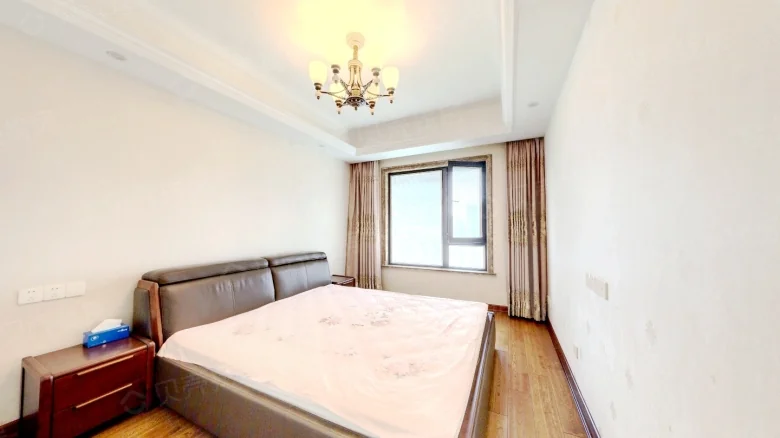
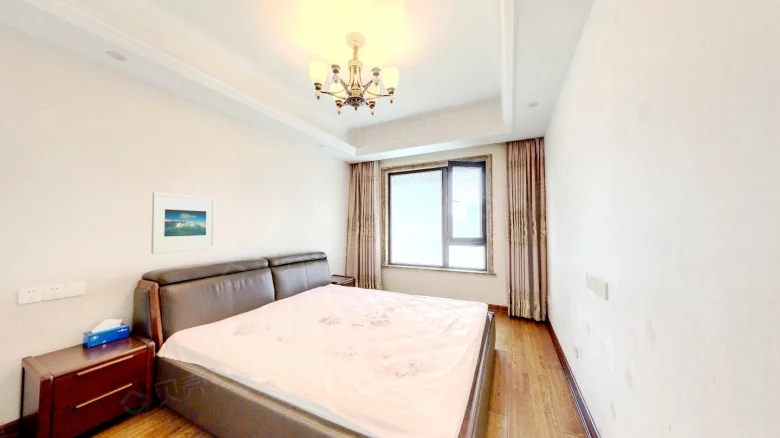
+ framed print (186, 223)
